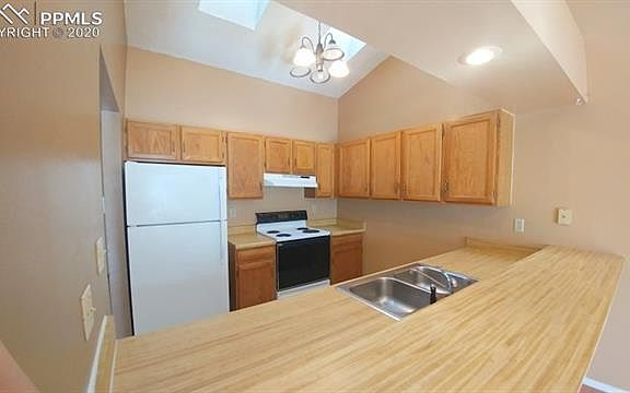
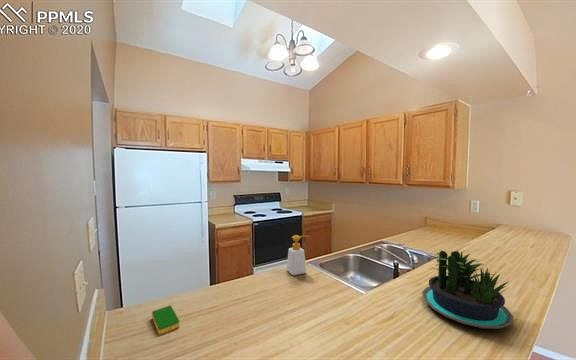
+ soap bottle (299, 253)
+ dish sponge (165, 318)
+ potted plant (461, 278)
